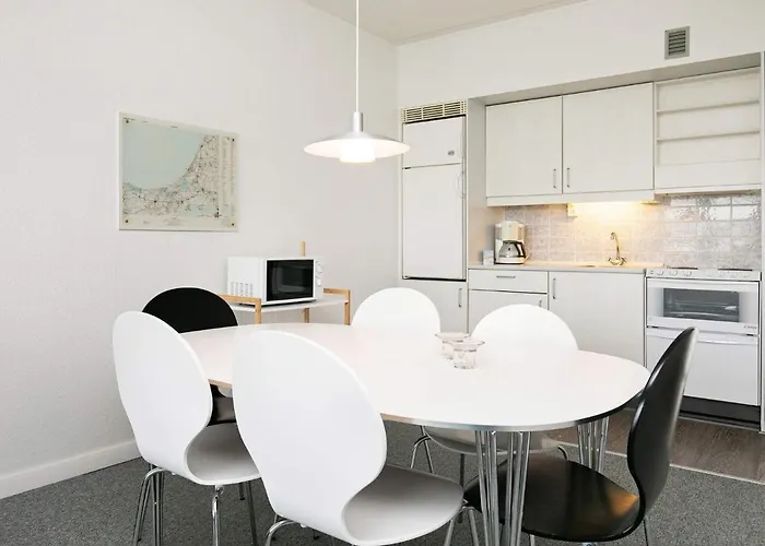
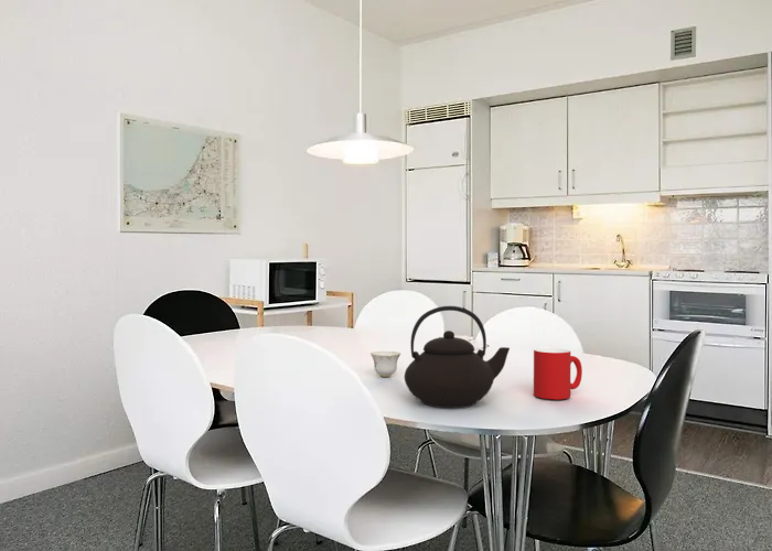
+ teapot (458, 353)
+ cup (558, 372)
+ teacup (385, 364)
